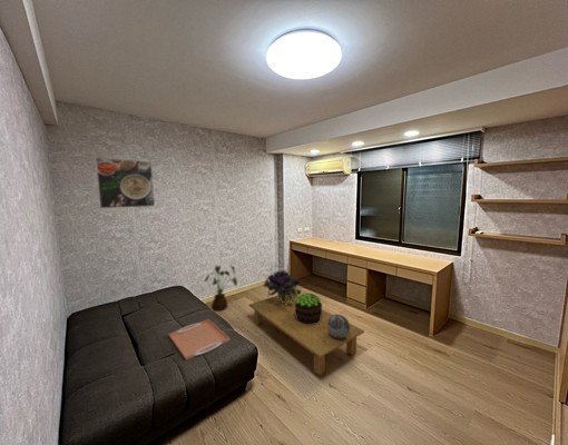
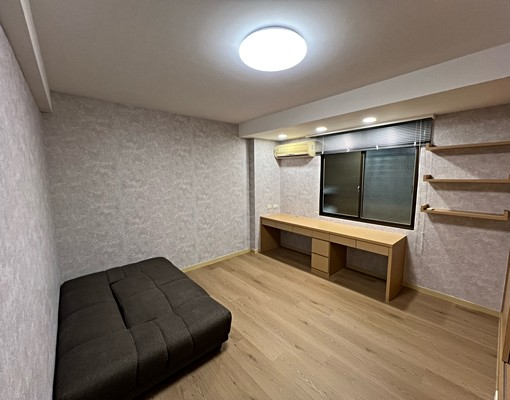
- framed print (127, 184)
- decorative sphere (337, 325)
- serving tray (198, 337)
- potted plant (307, 306)
- bouquet (283, 286)
- coffee table (300, 326)
- house plant (223, 287)
